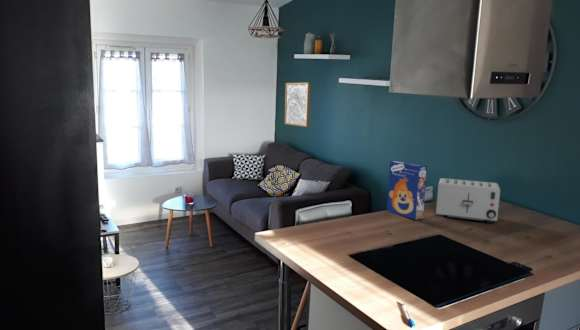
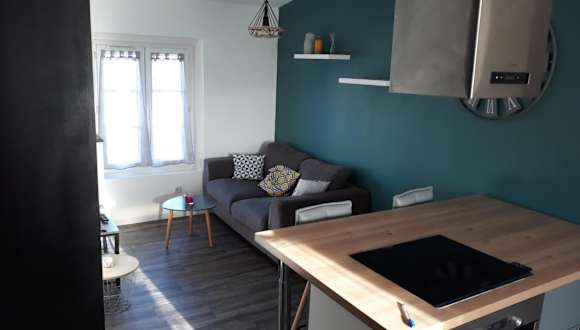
- cereal box (406, 189)
- wall art (297, 104)
- toaster (467, 200)
